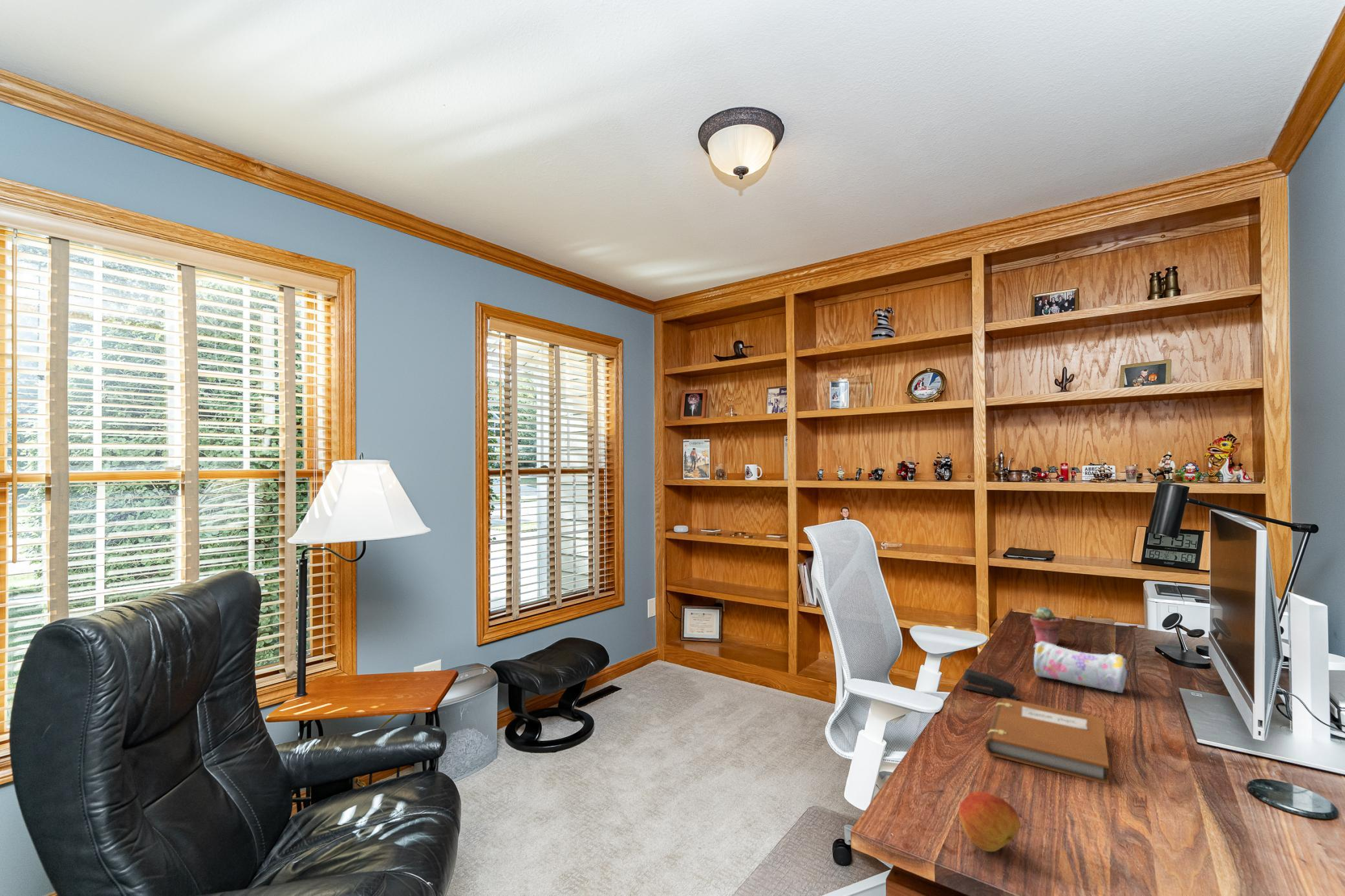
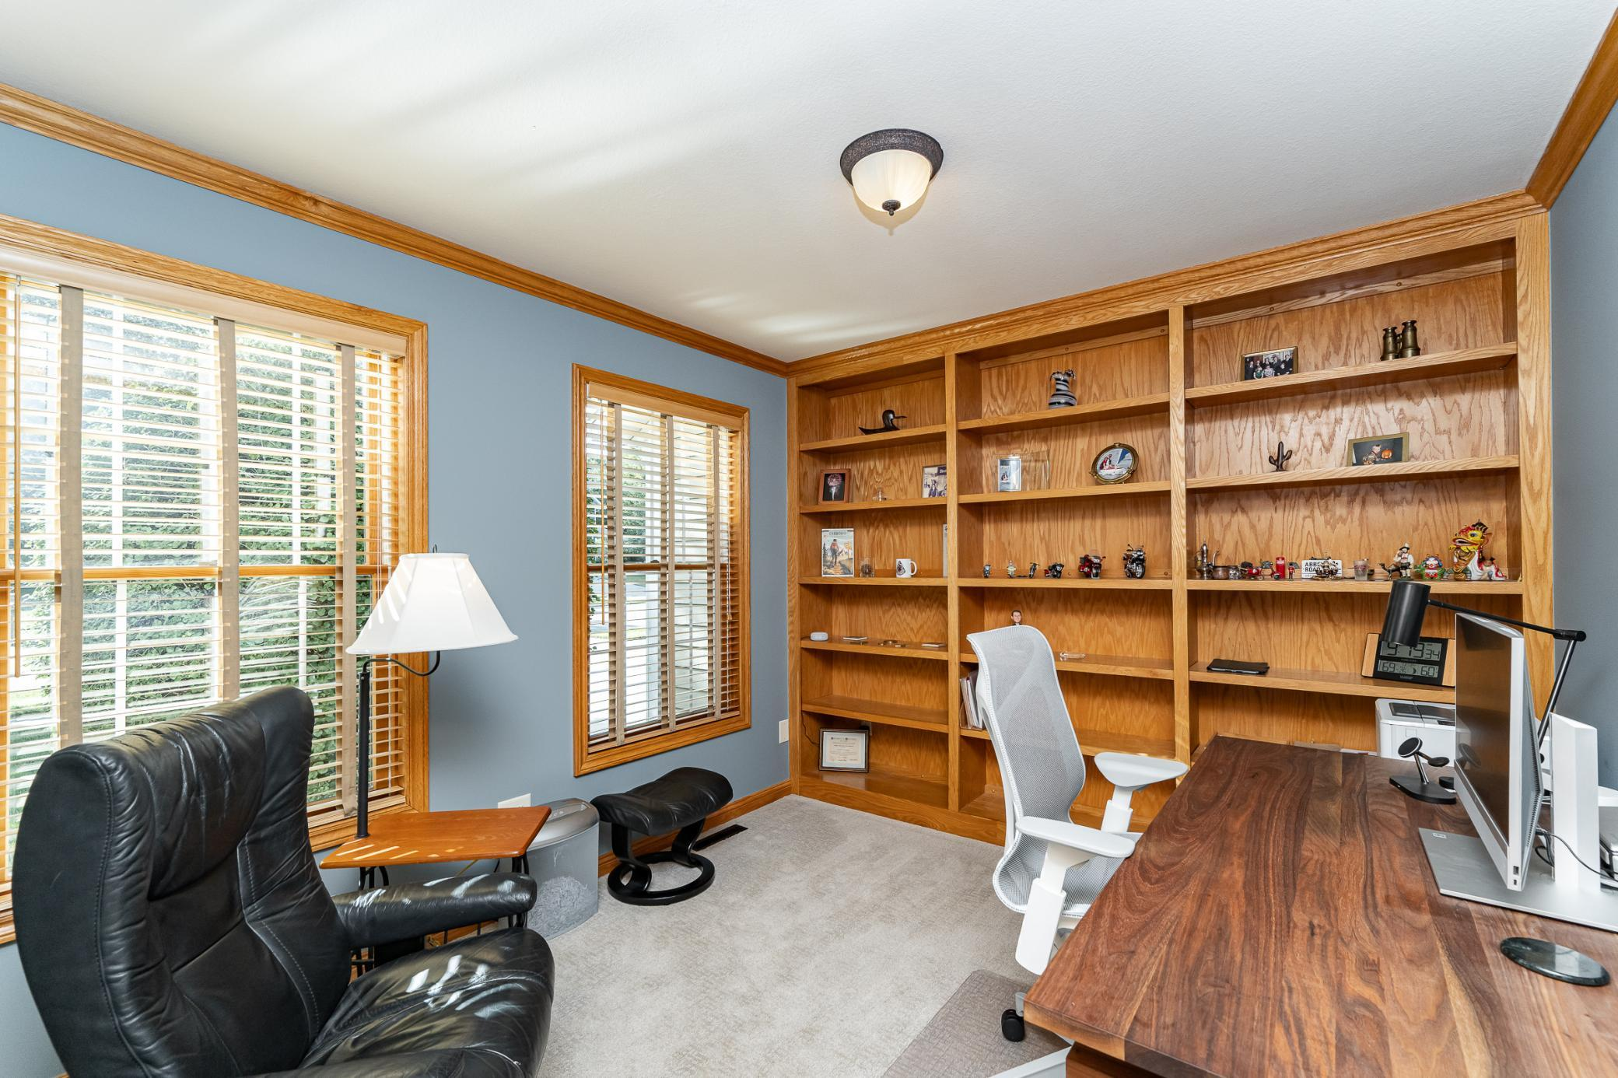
- fruit (988, 820)
- pencil case (1079, 665)
- potted succulent (1046, 625)
- notebook (1046, 733)
- stapler (990, 683)
